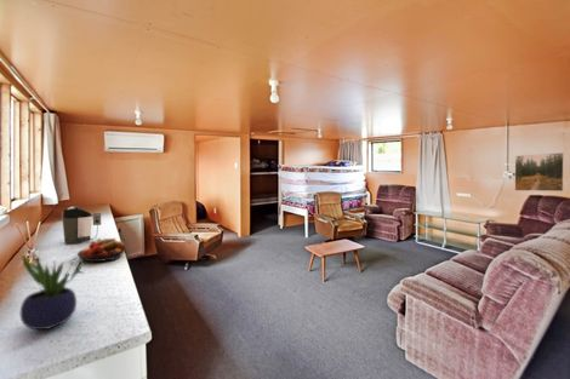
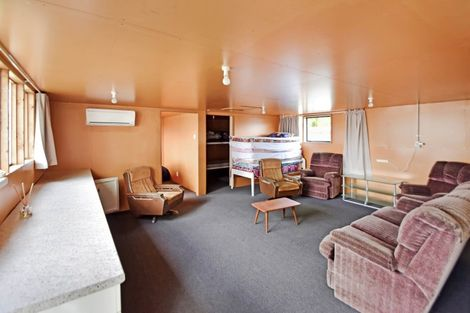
- coffee maker (84, 223)
- fruit bowl (102, 248)
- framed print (537, 172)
- potted plant (51, 287)
